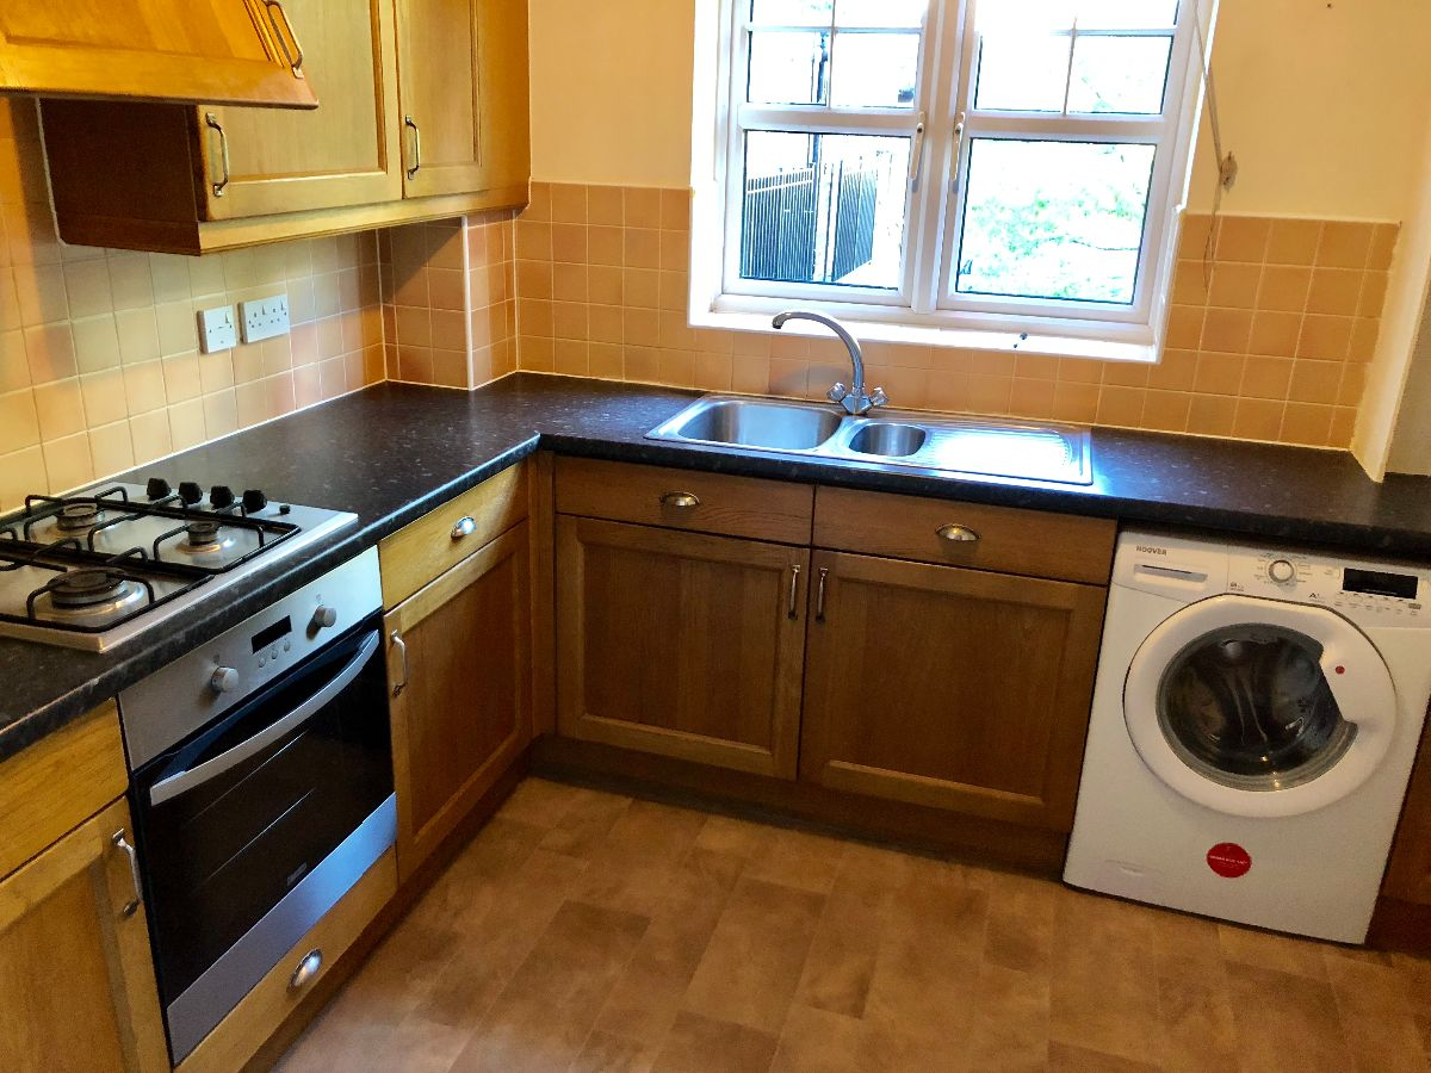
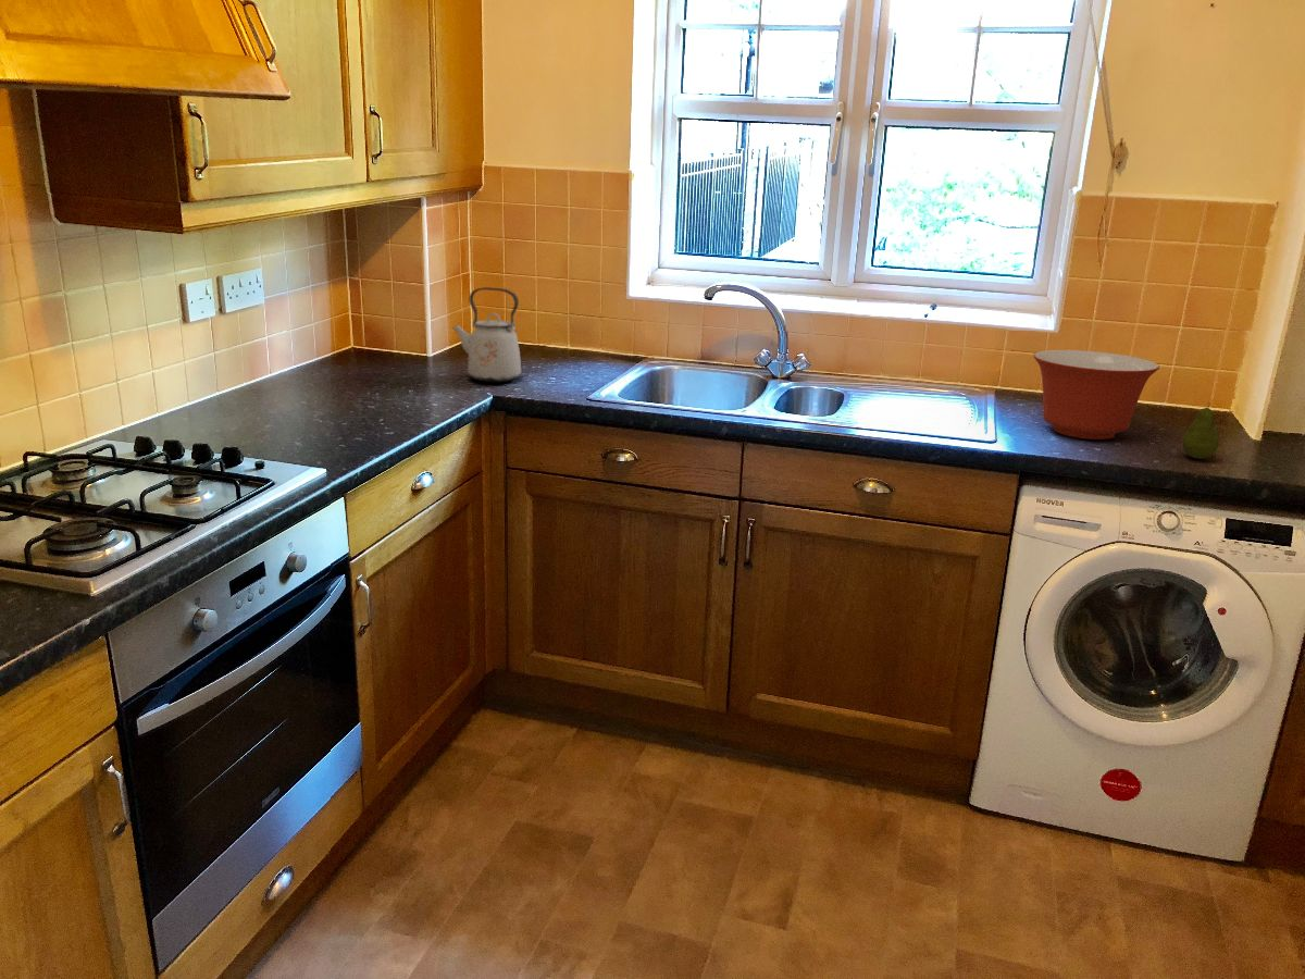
+ fruit (1203, 429)
+ kettle (484, 333)
+ mixing bowl (1089, 396)
